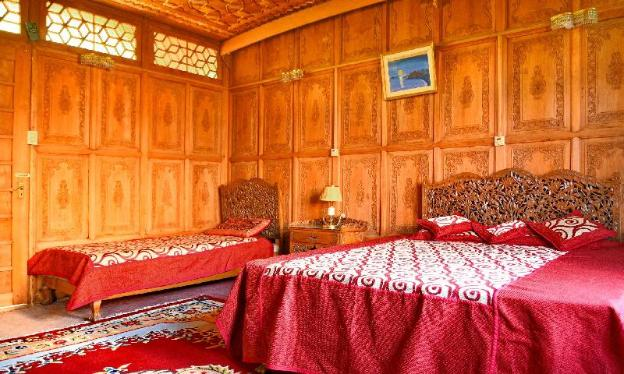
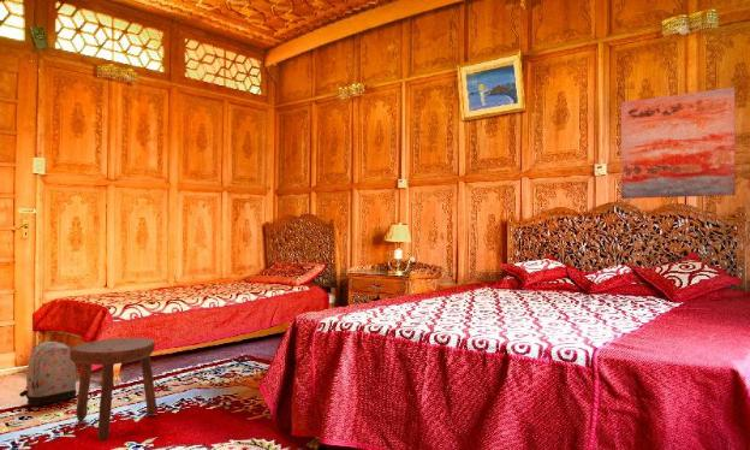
+ wall art (674, 146)
+ stool (111, 385)
+ backpack (53, 371)
